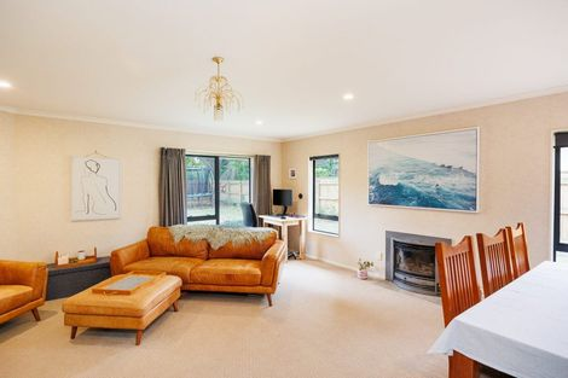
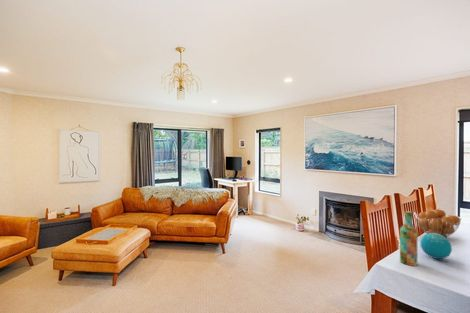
+ wine bottle (408, 237)
+ fruit basket (436, 222)
+ decorative orb (435, 245)
